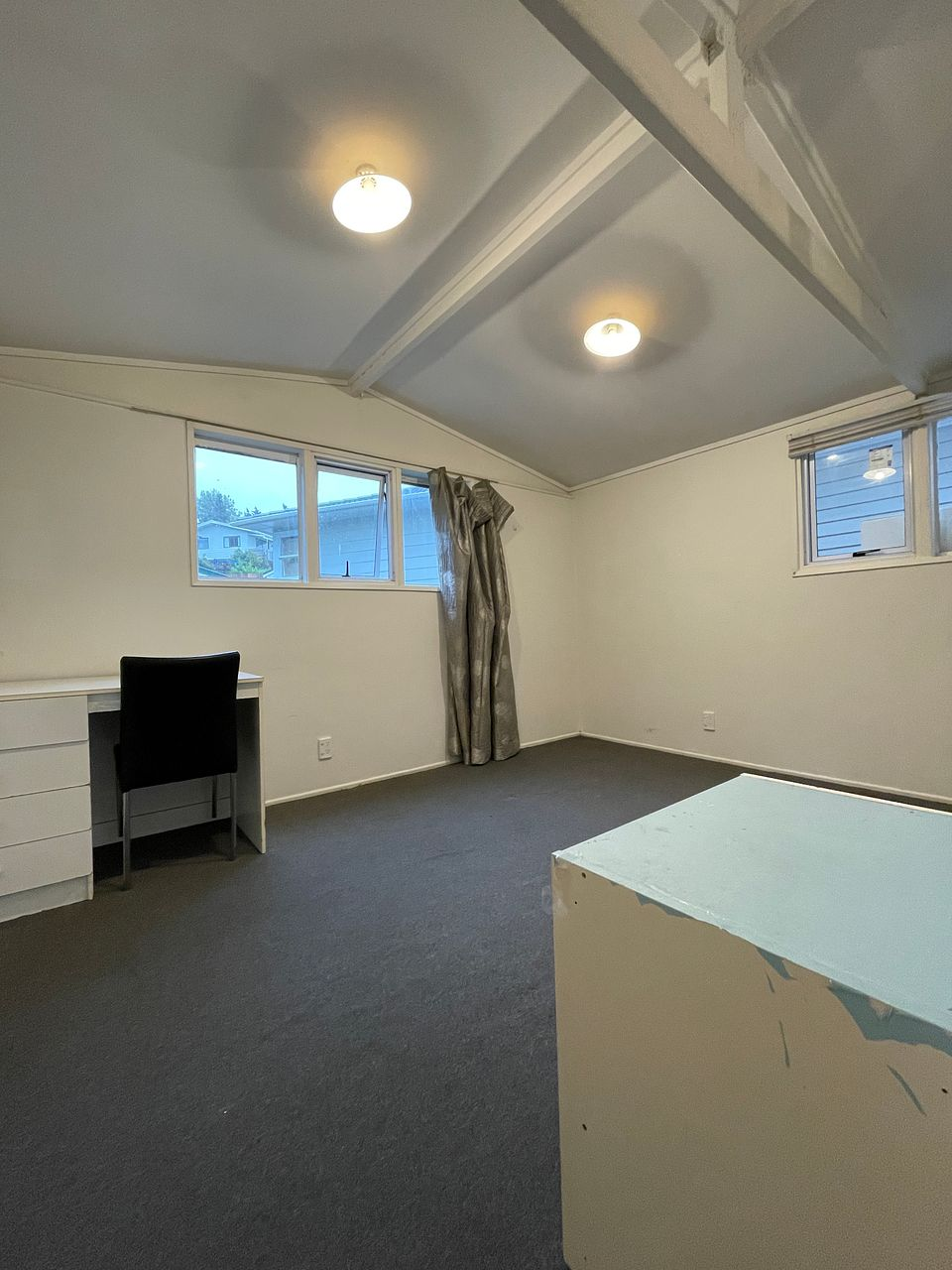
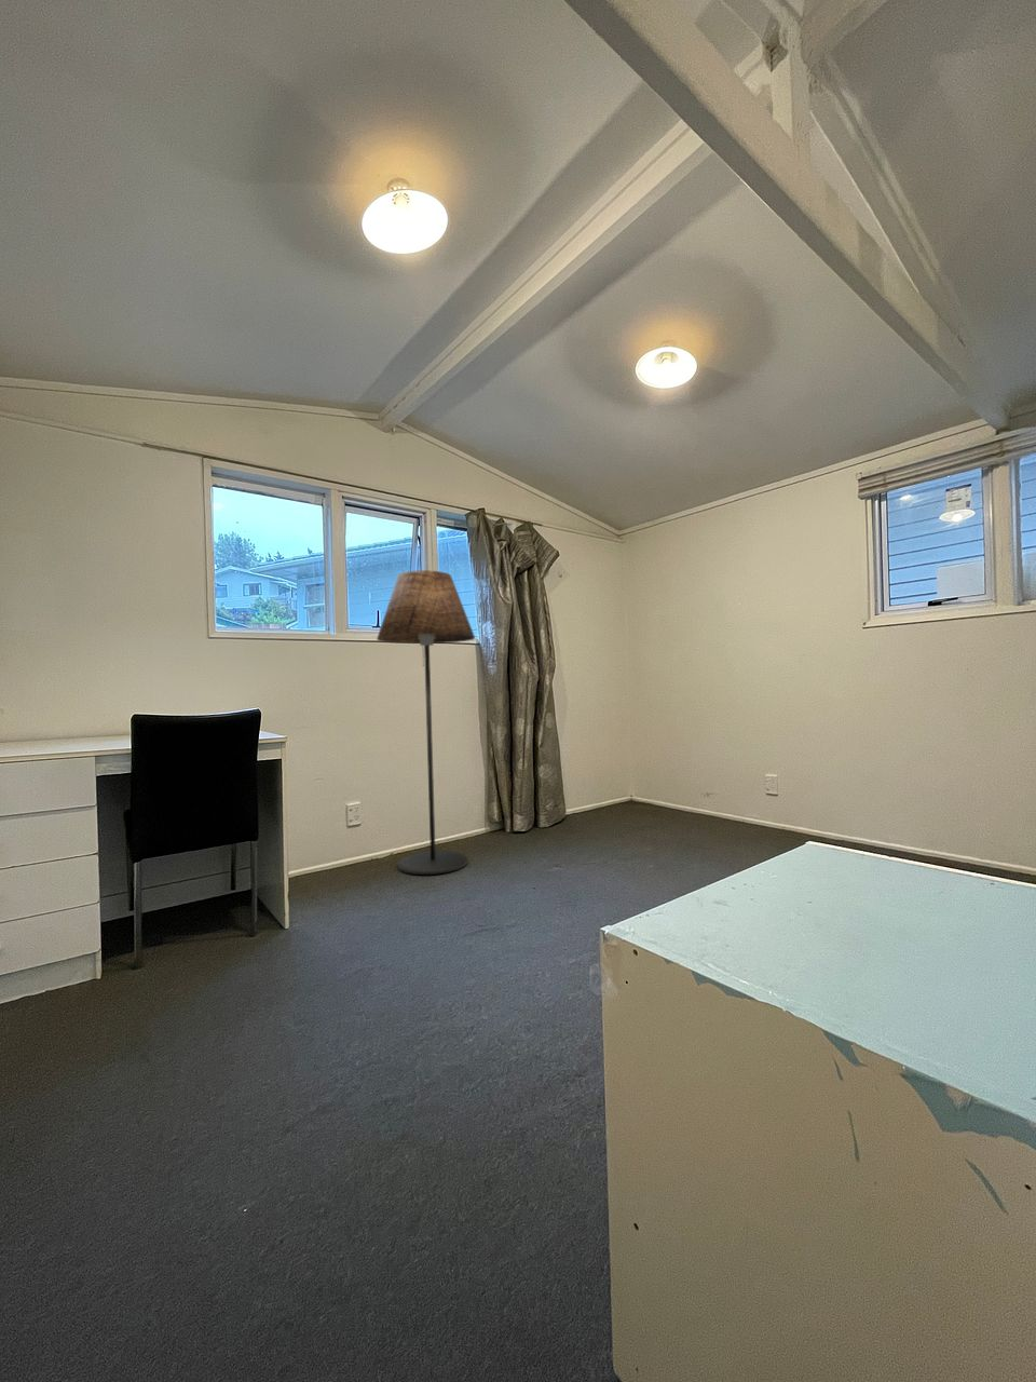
+ floor lamp (429, 719)
